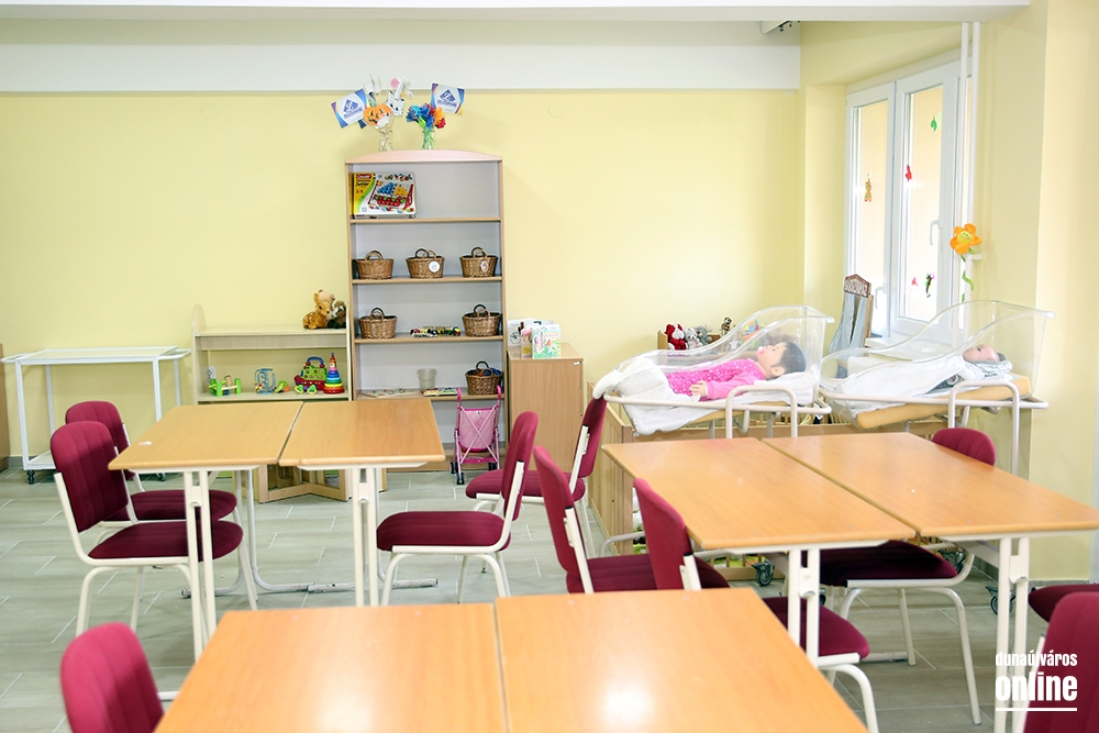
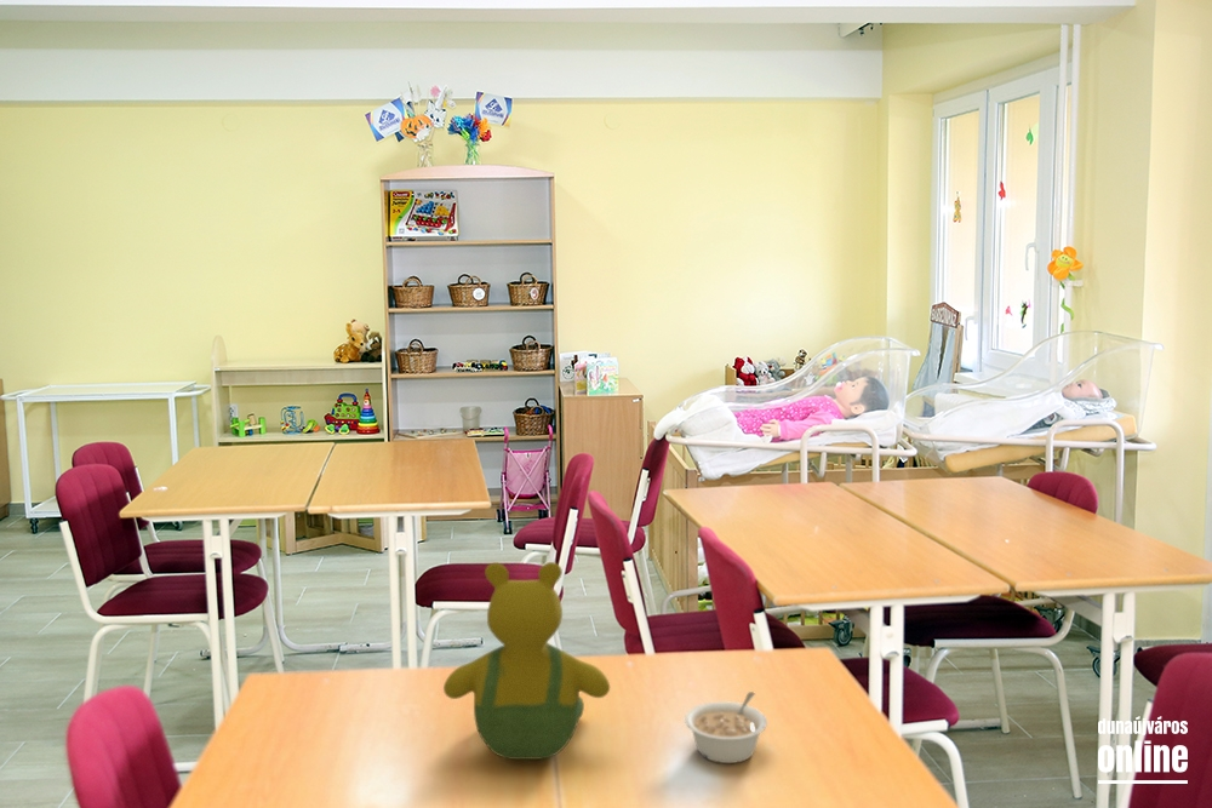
+ teddy bear (528, 649)
+ legume (725, 729)
